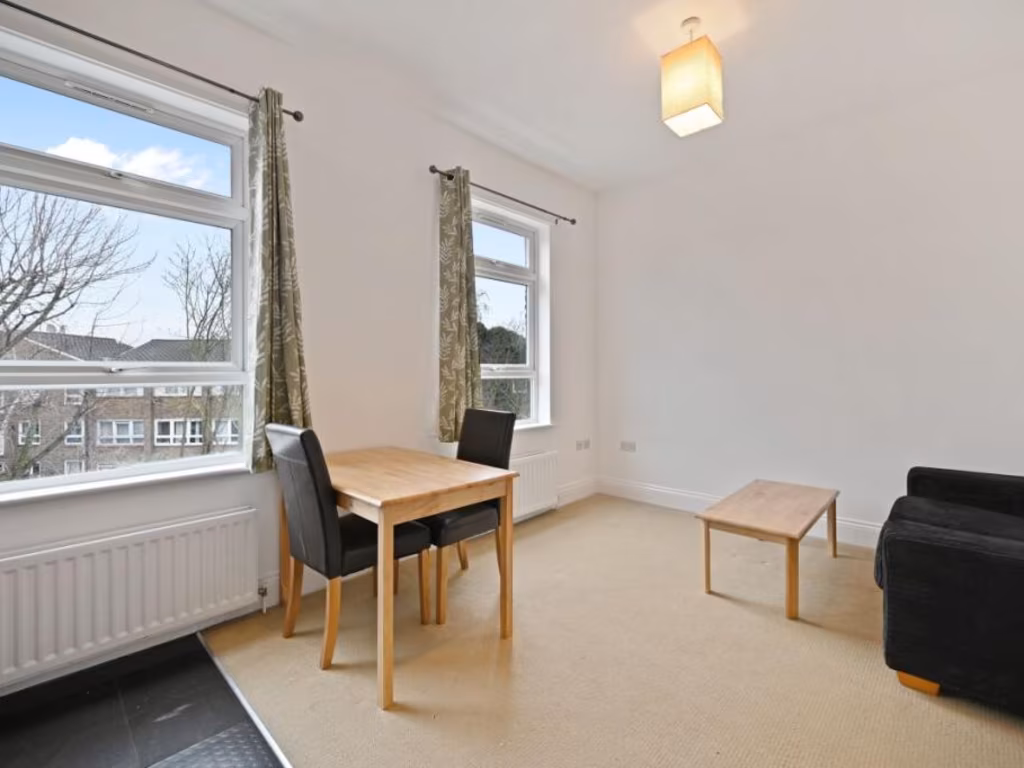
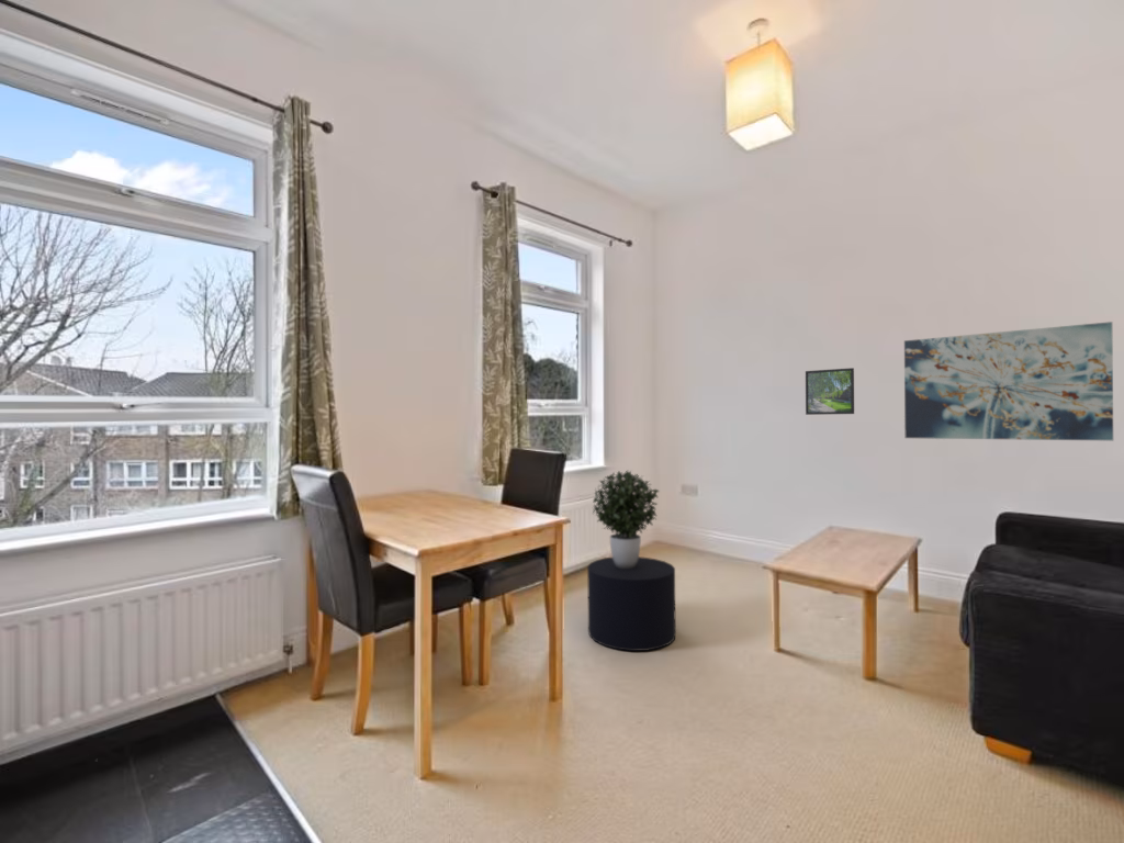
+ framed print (829, 392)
+ wall art (998, 385)
+ potted plant (625, 517)
+ stool (631, 599)
